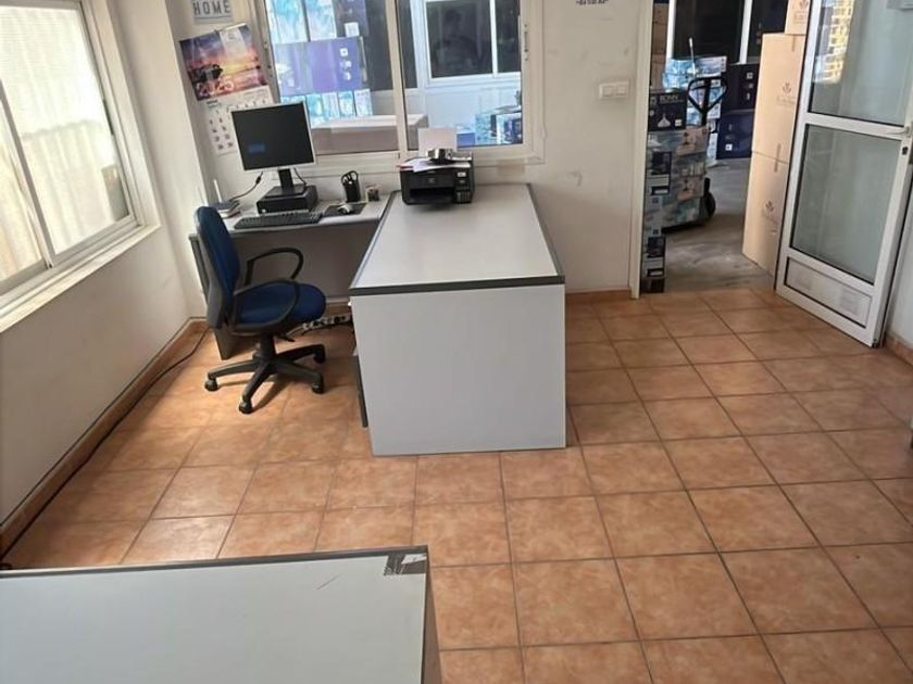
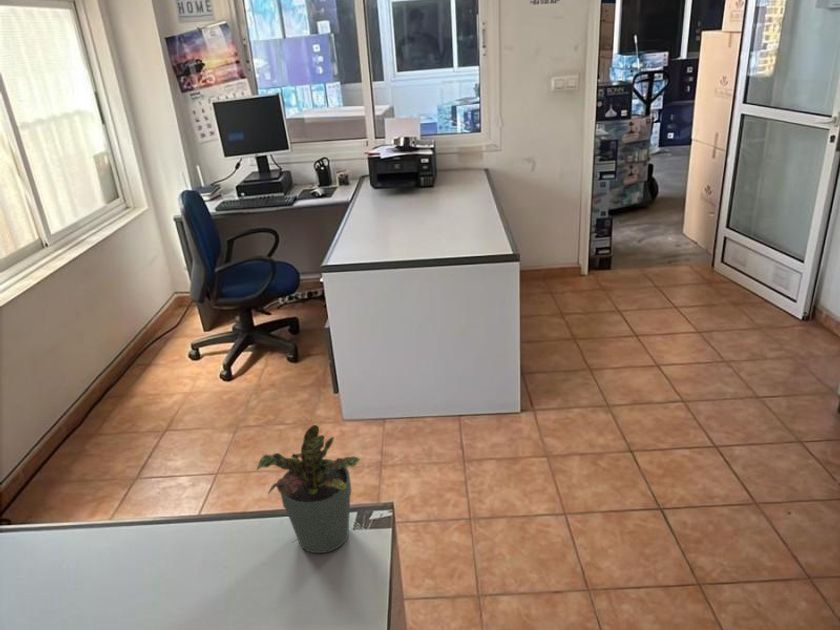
+ potted plant (311, 490)
